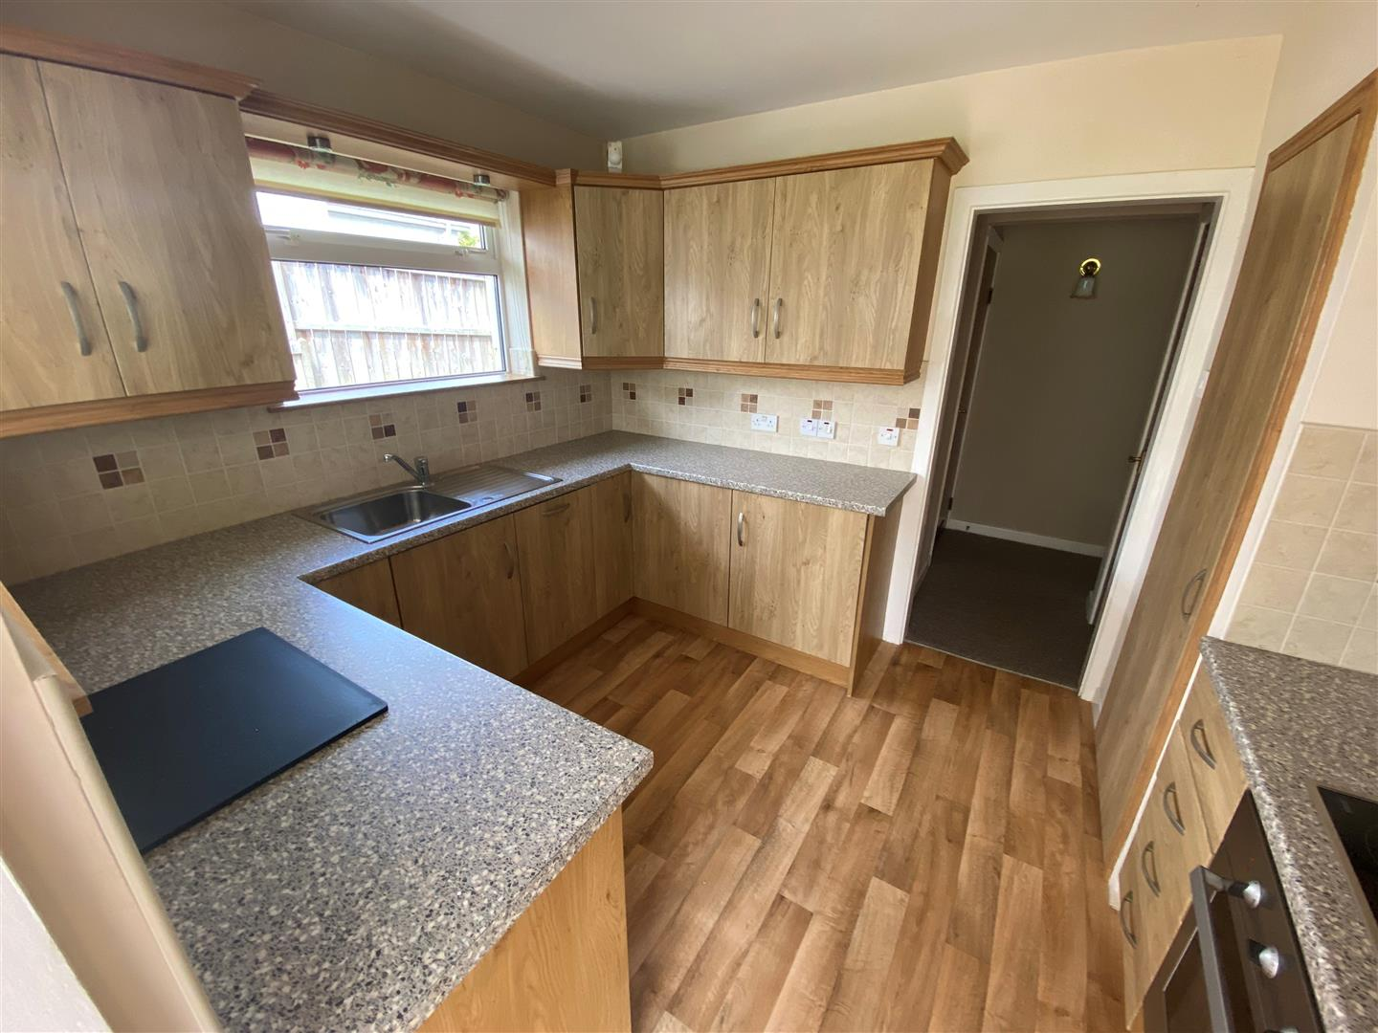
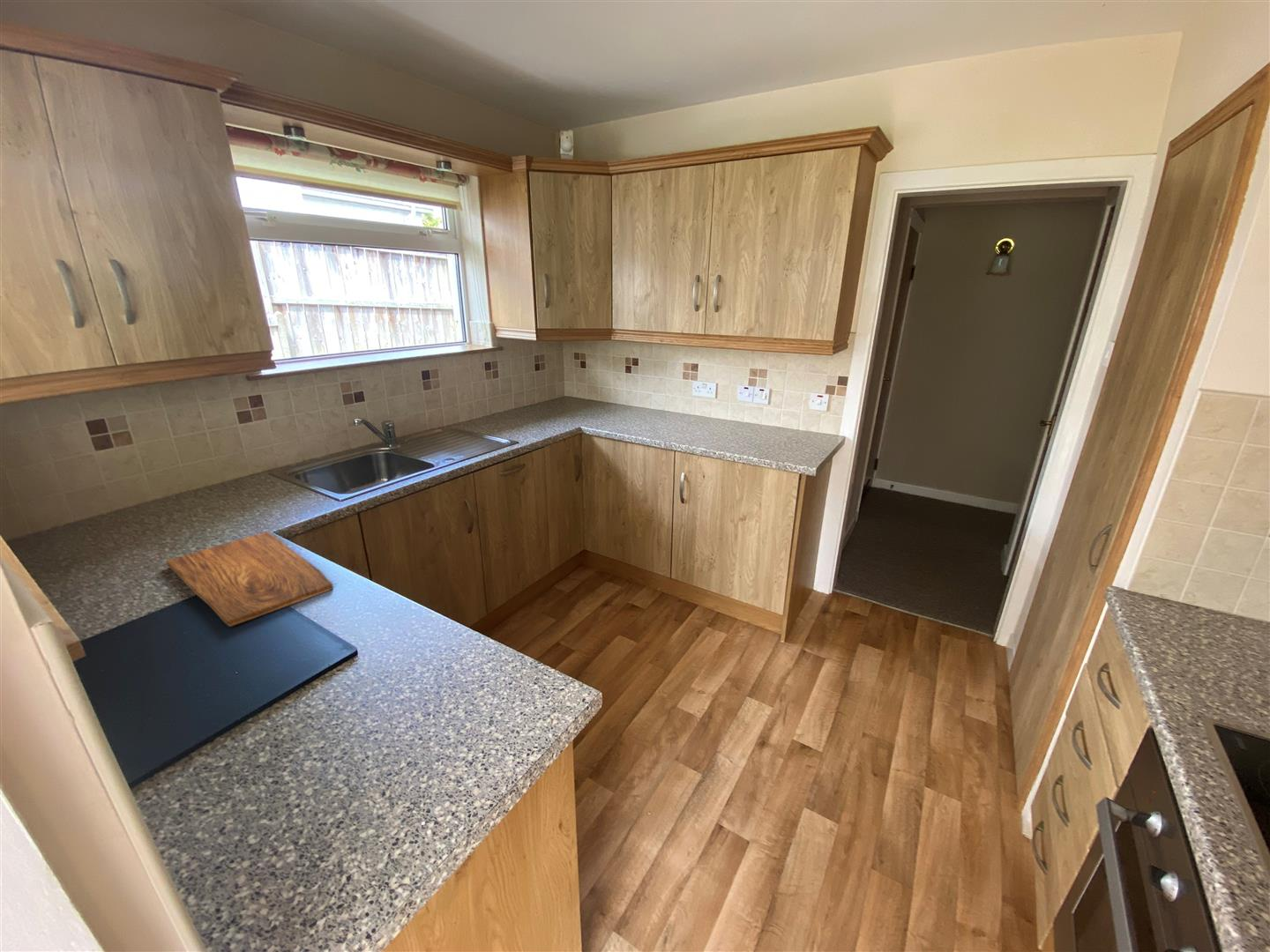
+ cutting board (250, 572)
